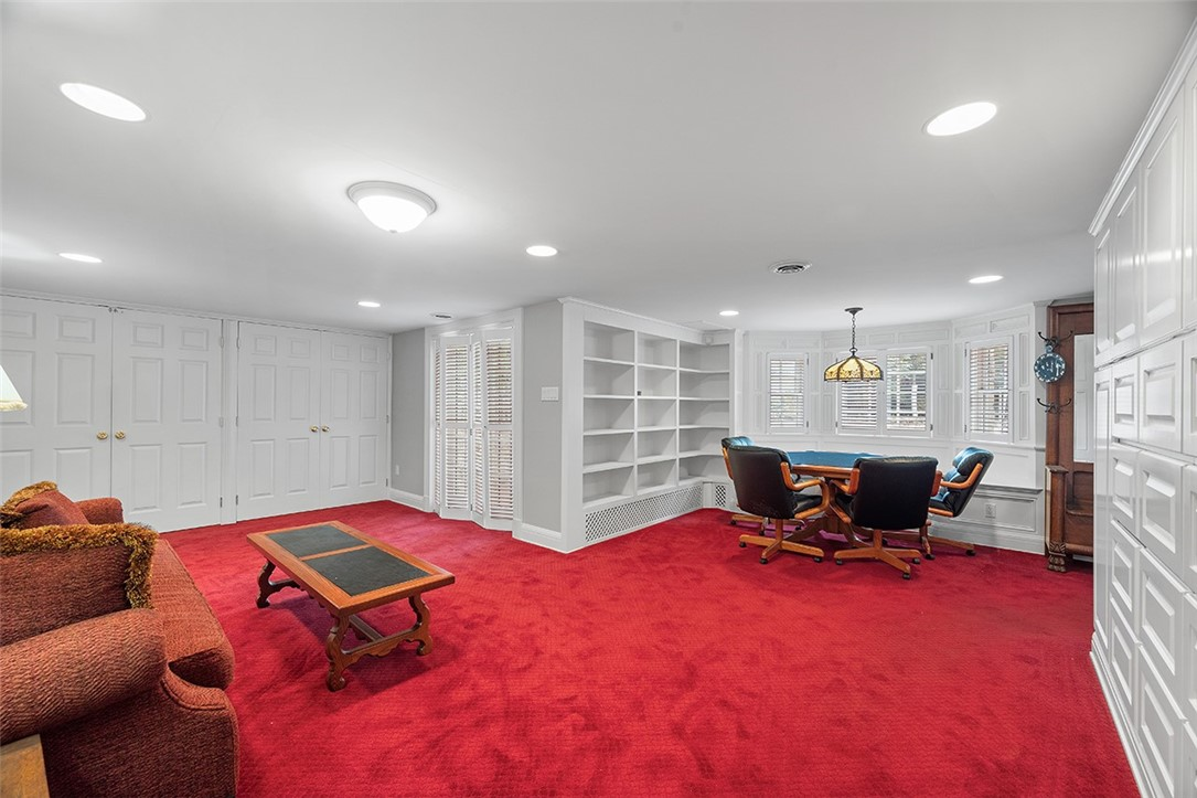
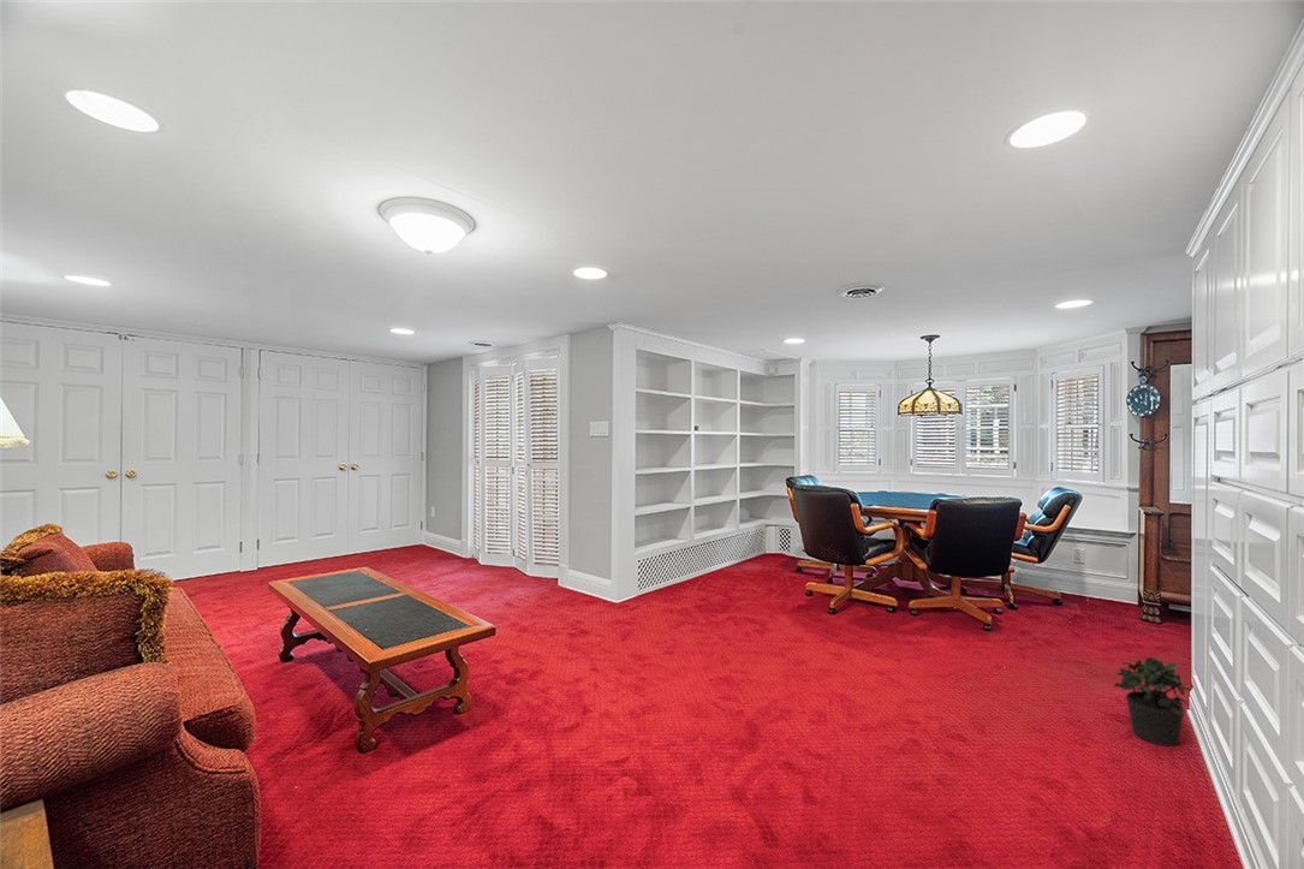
+ potted plant (1153, 696)
